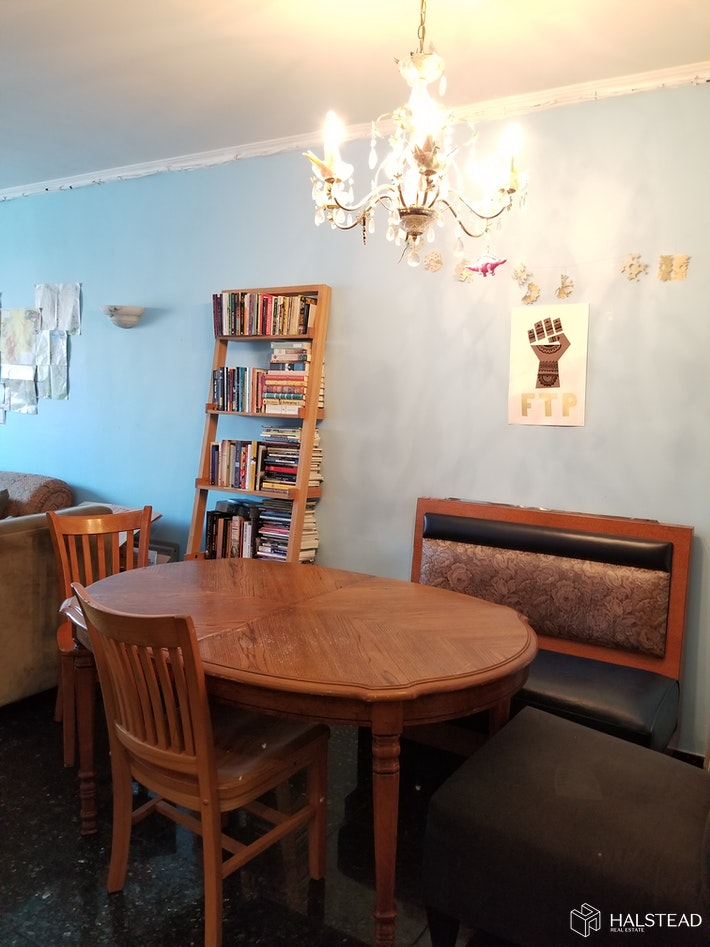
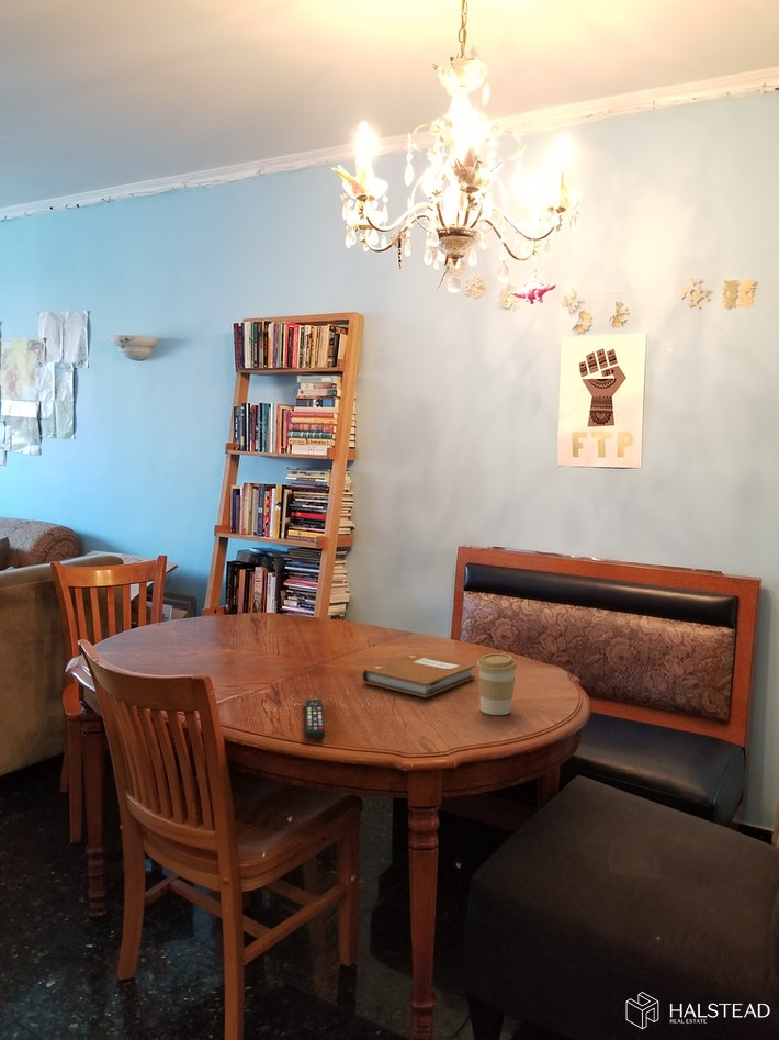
+ coffee cup (496, 683)
+ remote control (314, 717)
+ notebook (420, 672)
